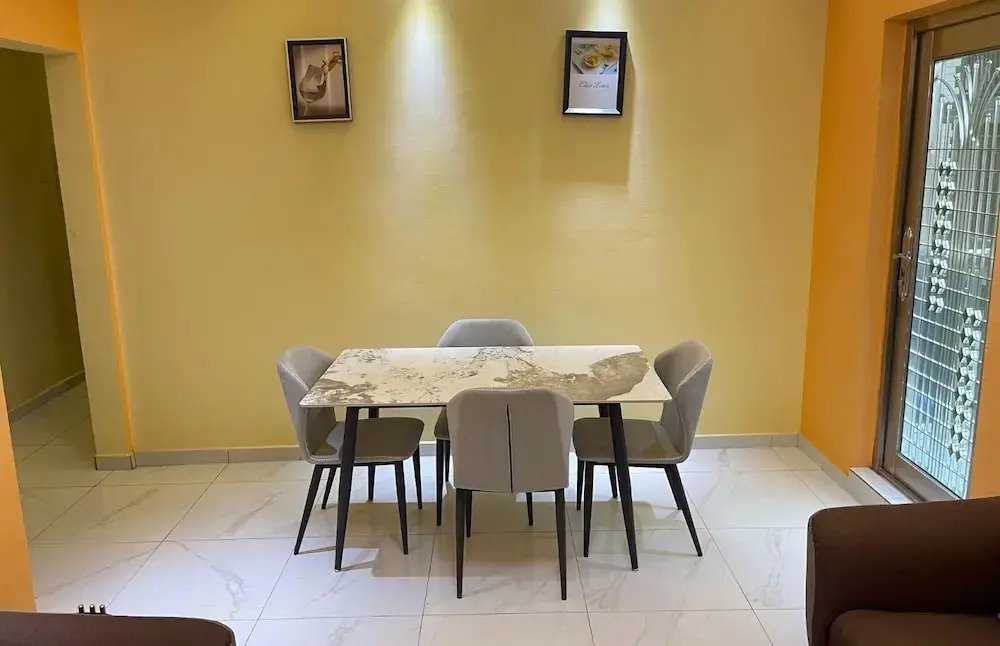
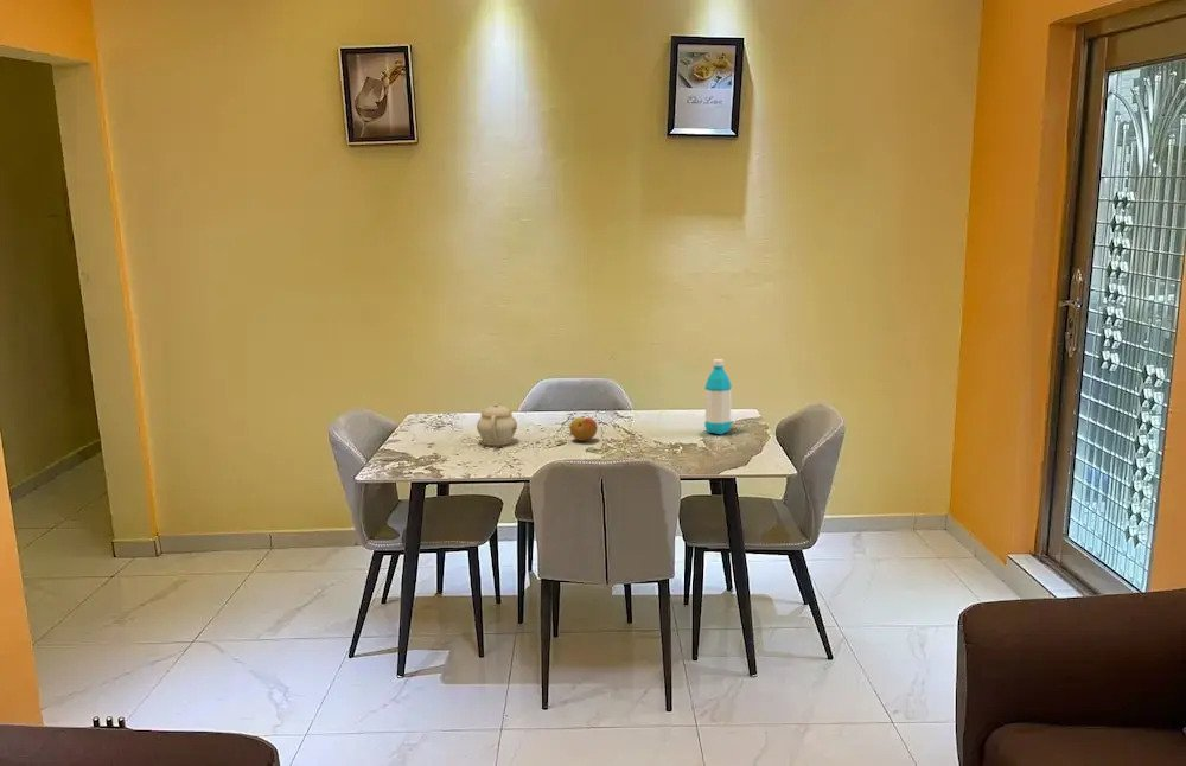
+ fruit (584, 428)
+ water bottle (718, 396)
+ teapot (496, 422)
